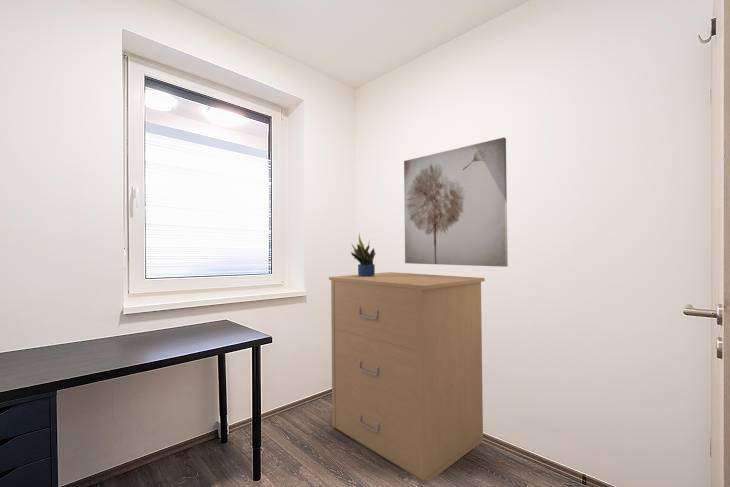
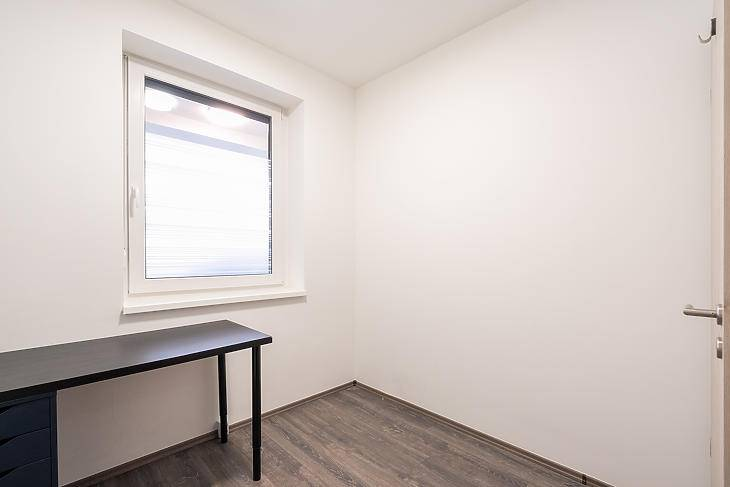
- filing cabinet (404, 355)
- potted plant (362, 253)
- wall art (449, 207)
